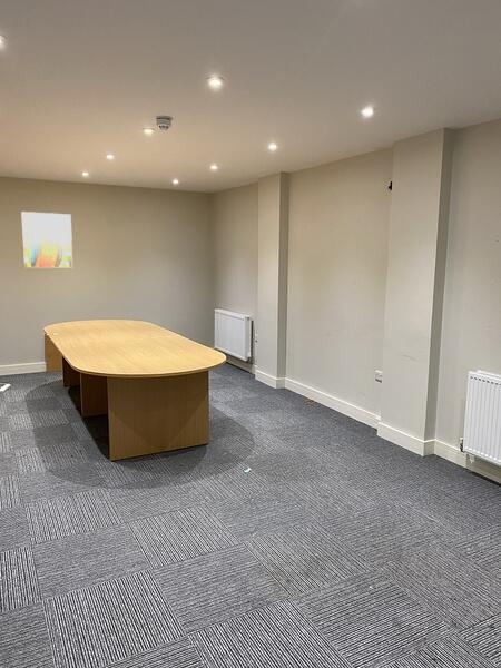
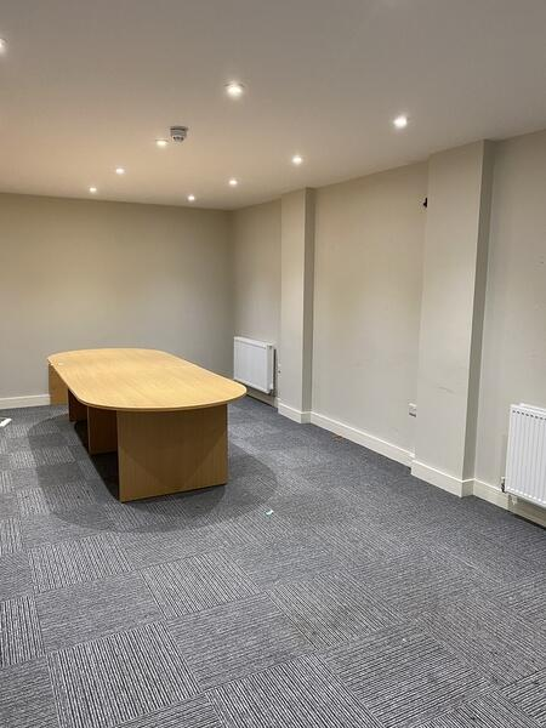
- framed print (47, 240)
